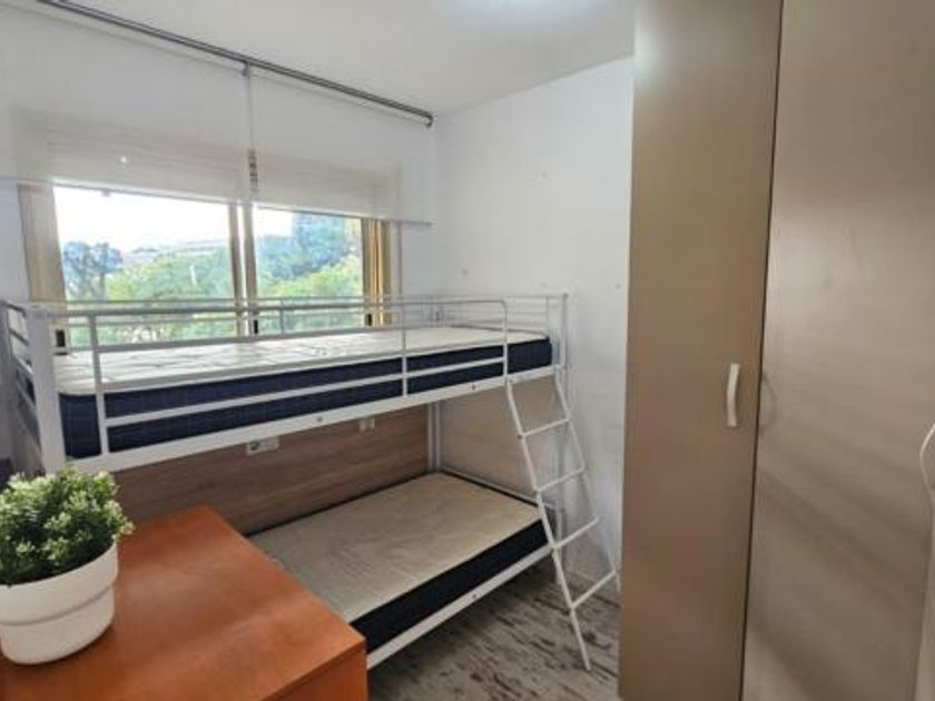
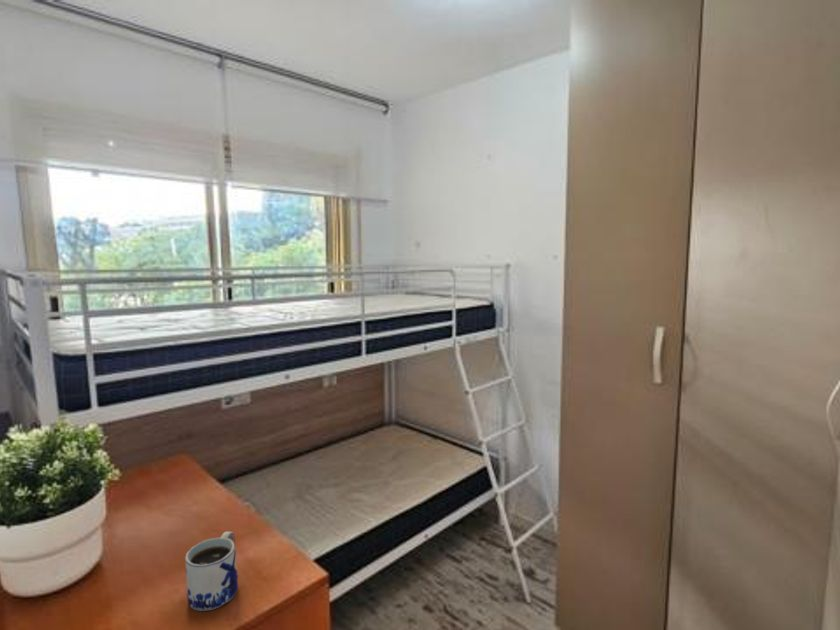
+ mug (214, 568)
